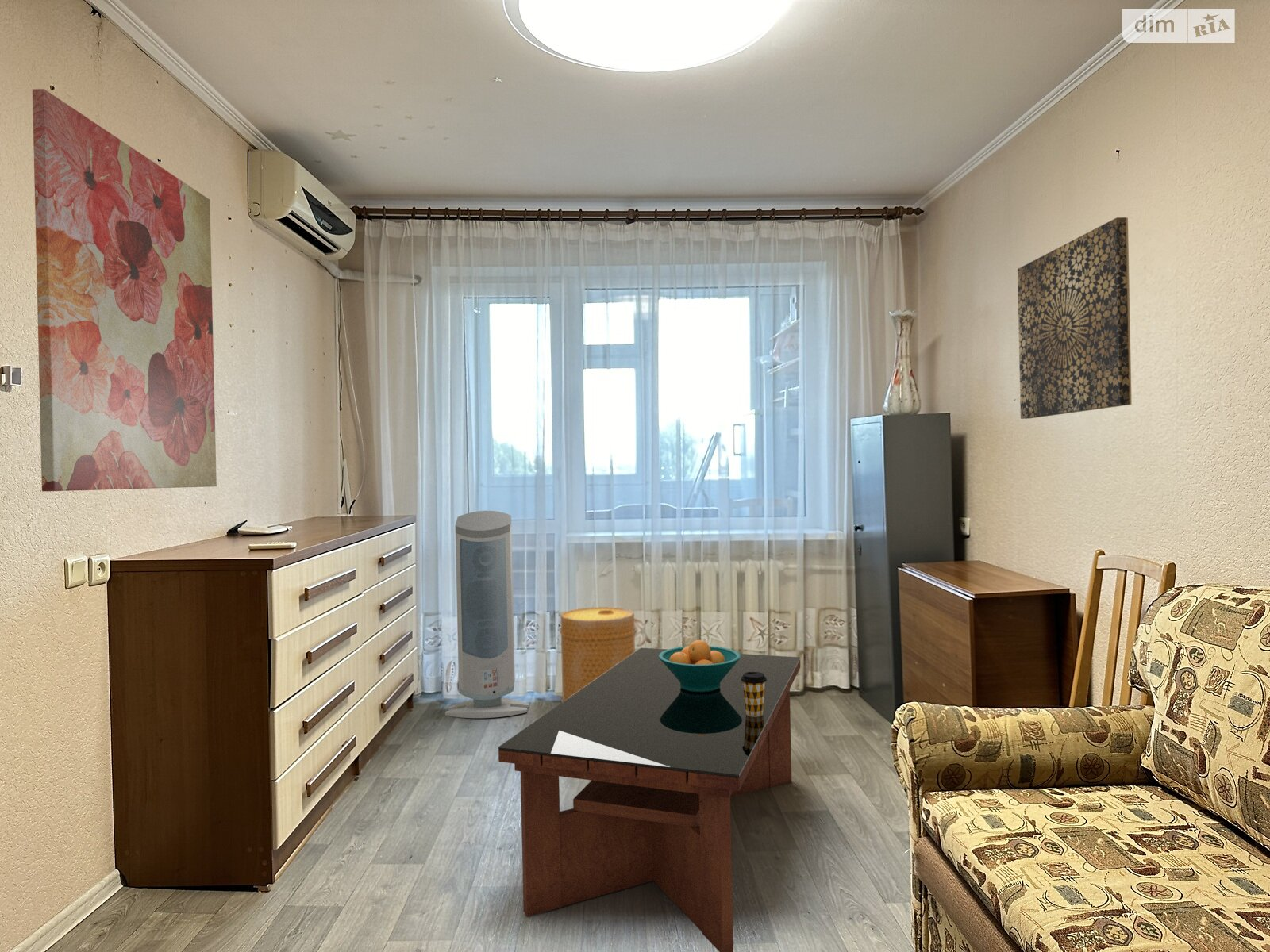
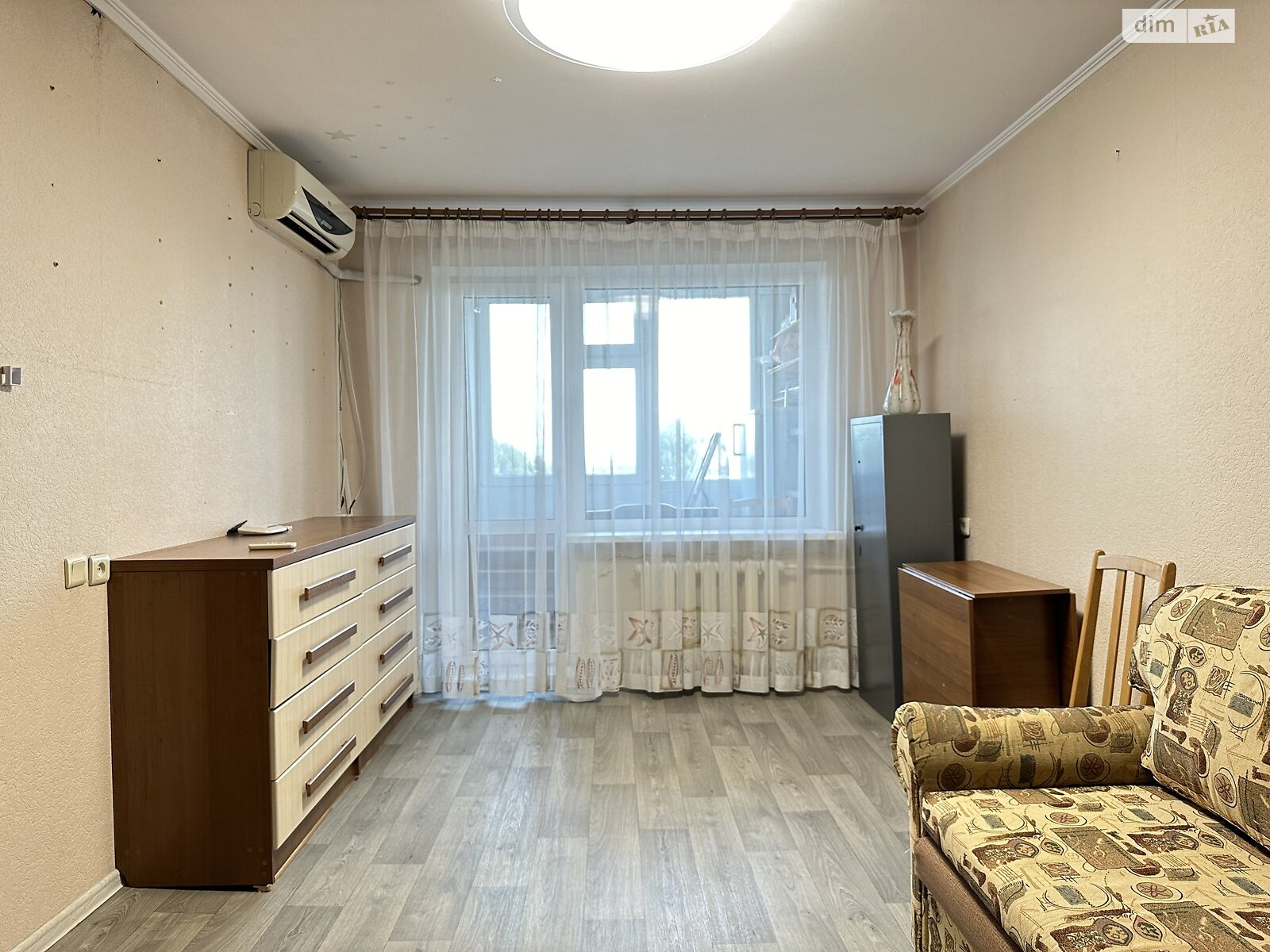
- wall art (140, 321)
- wall art (1068, 328)
- fruit bowl (699, 662)
- basket (598, 664)
- coffee cup (754, 693)
- coffee table (678, 765)
- air purifier (485, 610)
